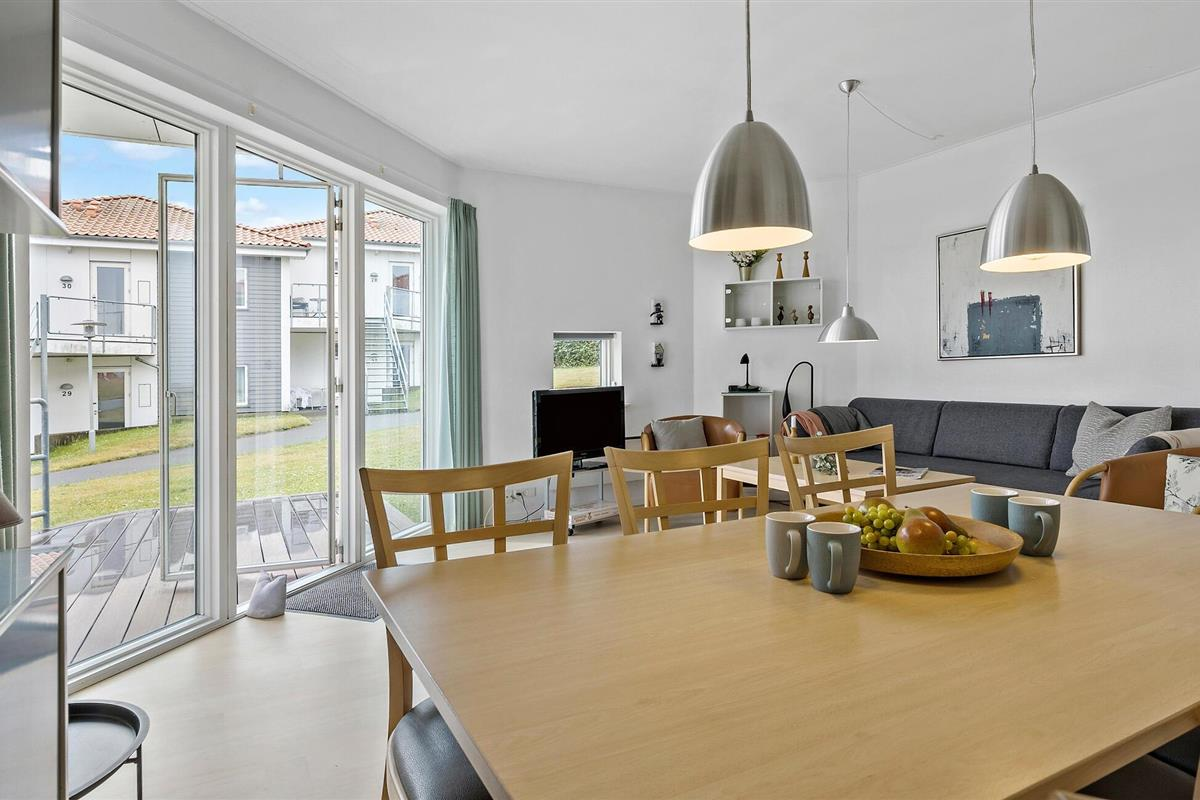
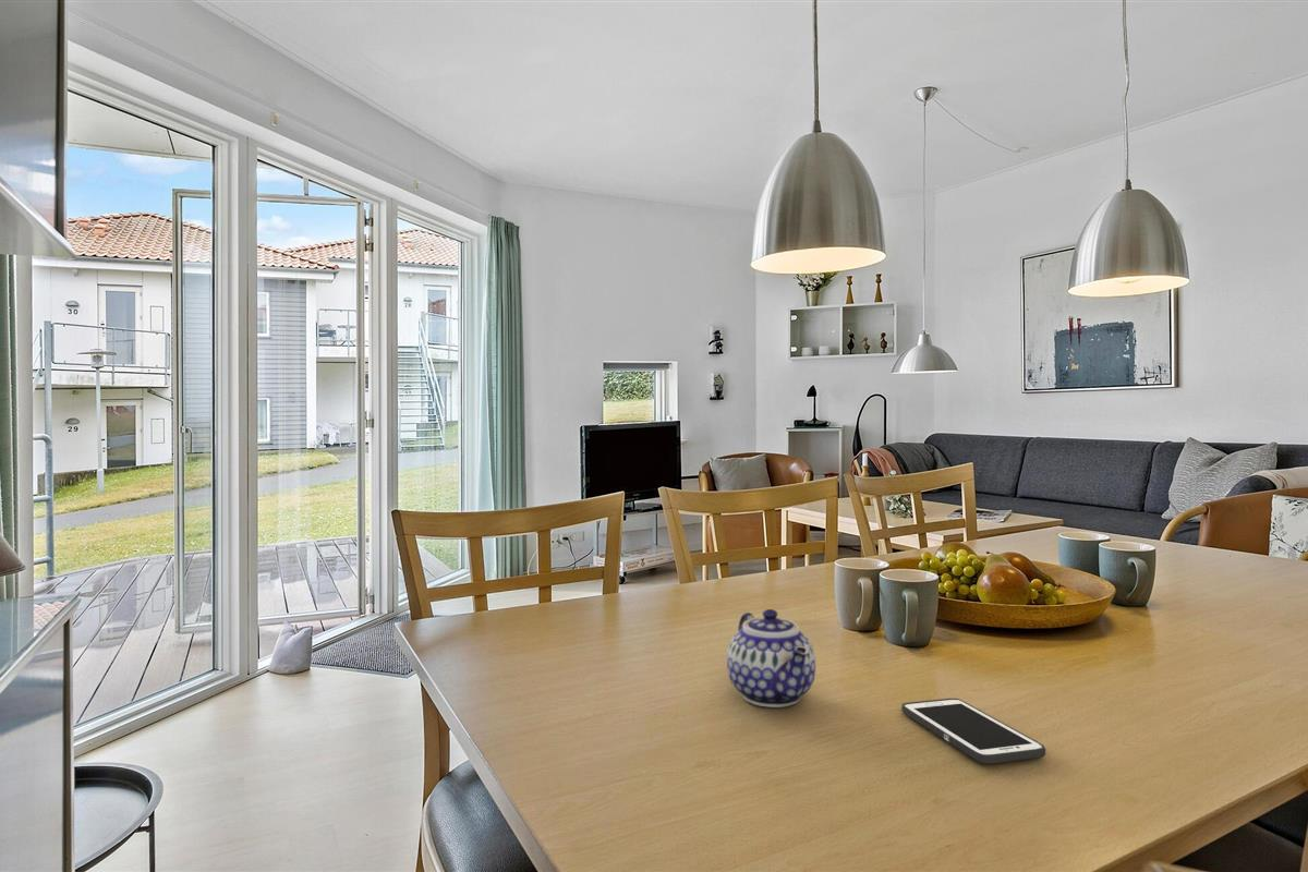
+ teapot (771, 653)
+ cell phone (968, 728)
